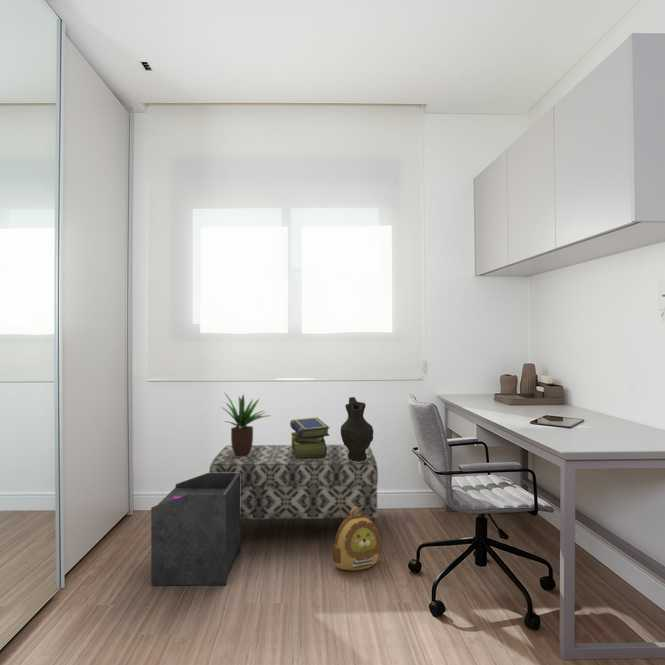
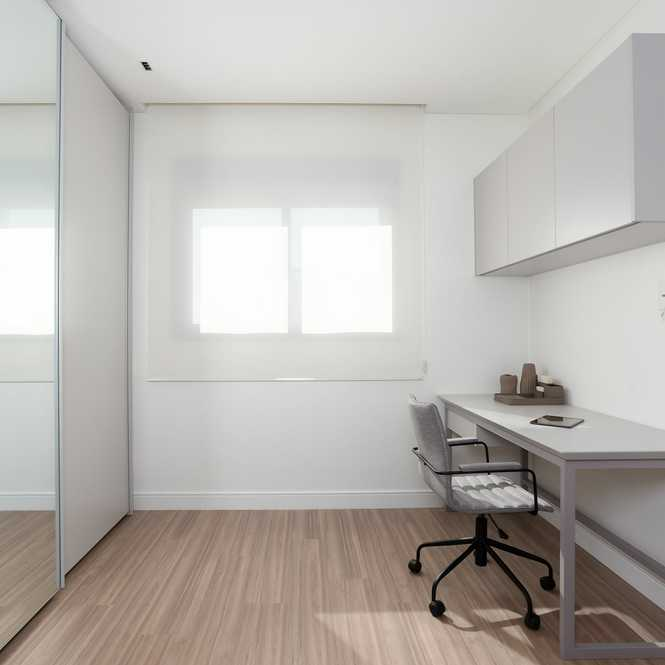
- waste basket (197, 525)
- potted plant (243, 424)
- bench (295, 490)
- decorative vase (356, 429)
- backpack (356, 536)
- stack of books (309, 437)
